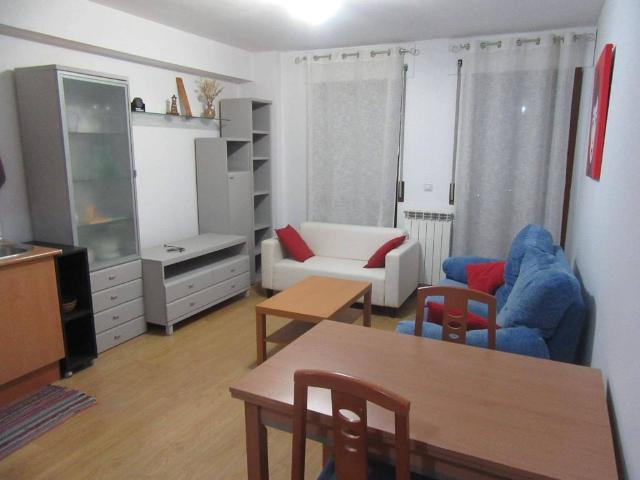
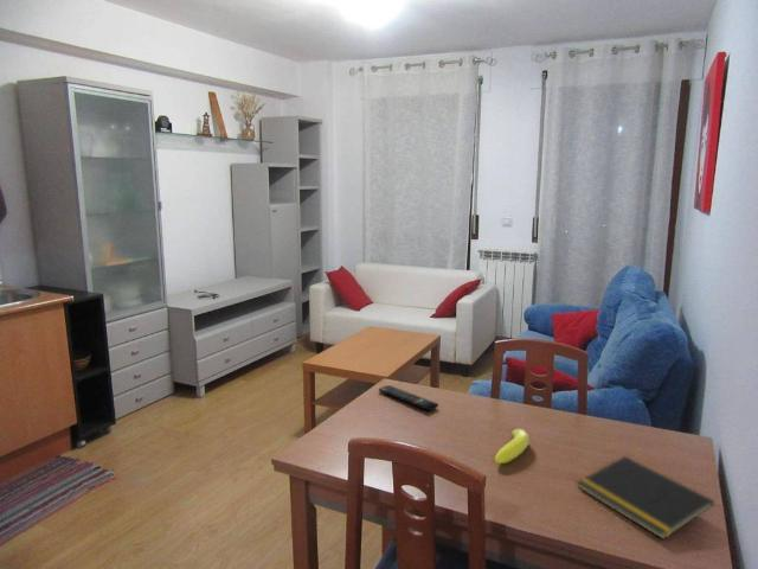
+ notepad (642, 493)
+ banana (508, 443)
+ remote control (406, 397)
